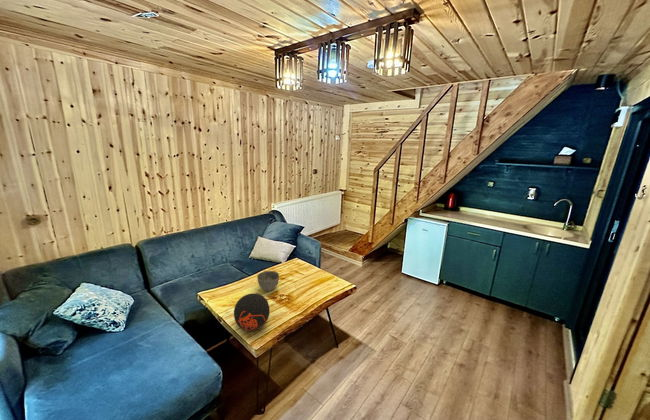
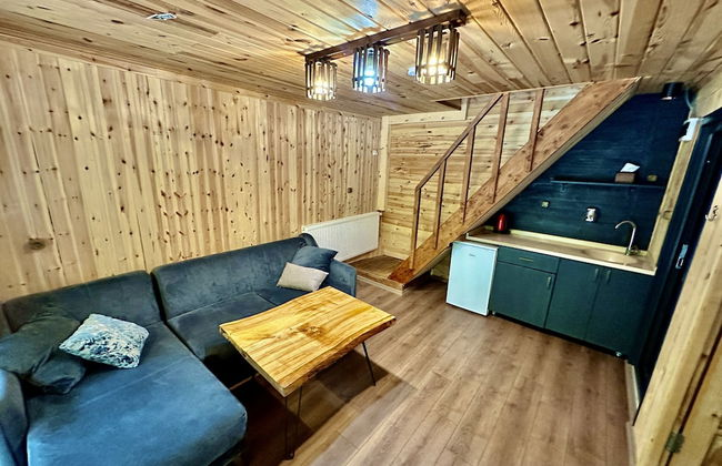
- bowl (268, 282)
- decorative ball (251, 311)
